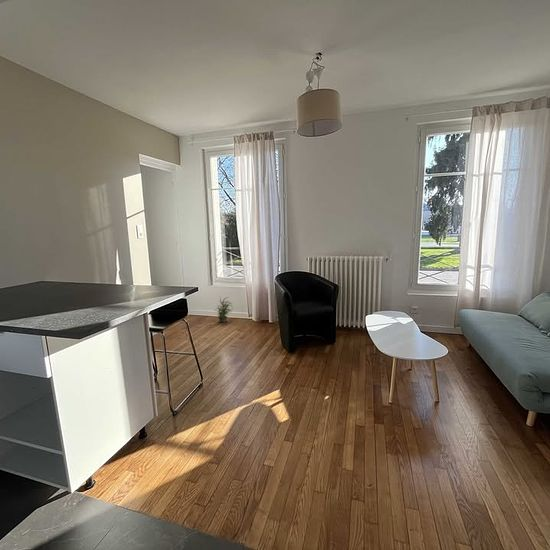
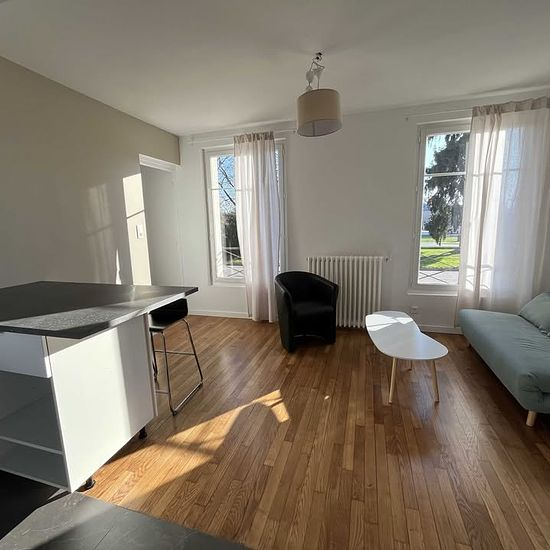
- potted plant (224, 309)
